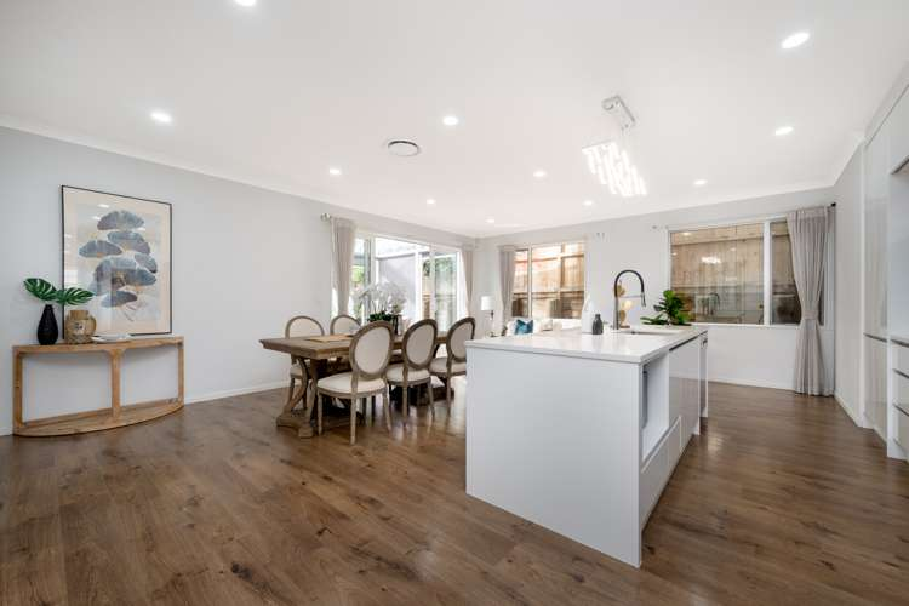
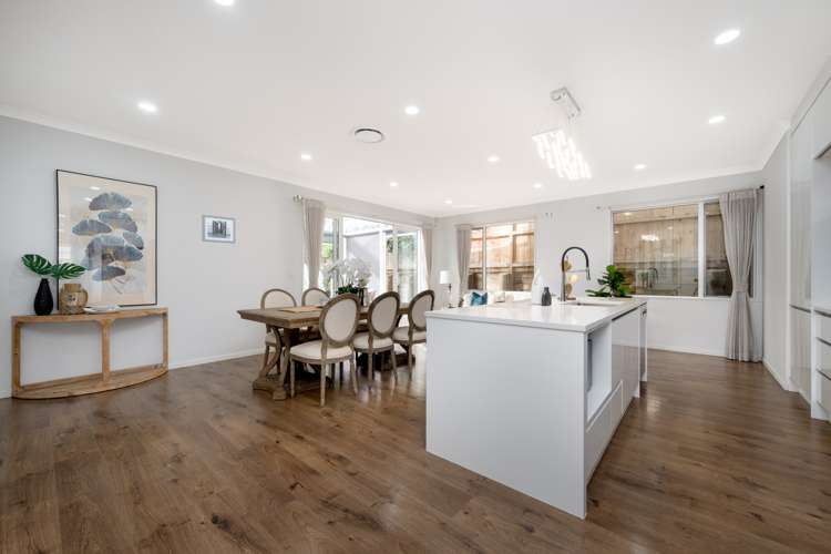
+ wall art (218, 229)
